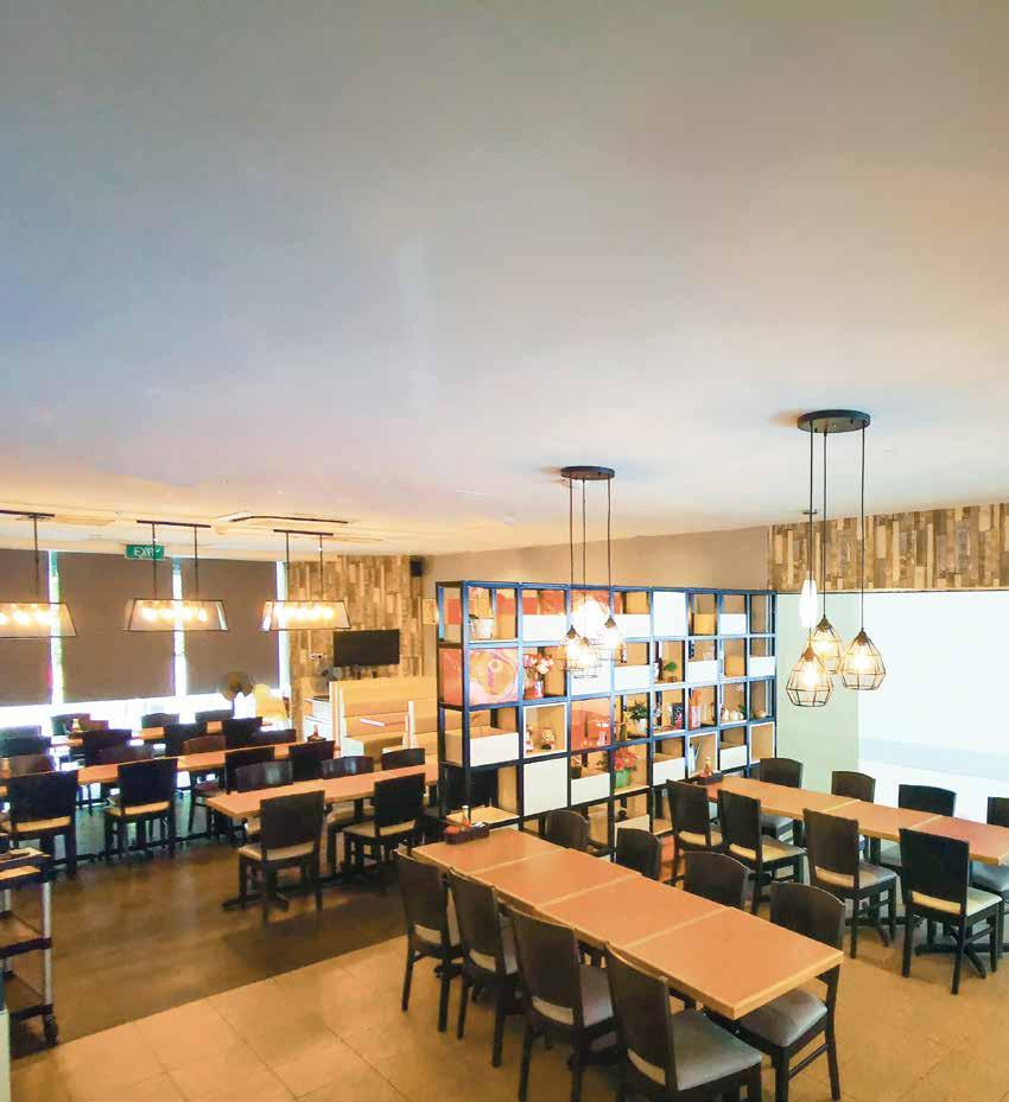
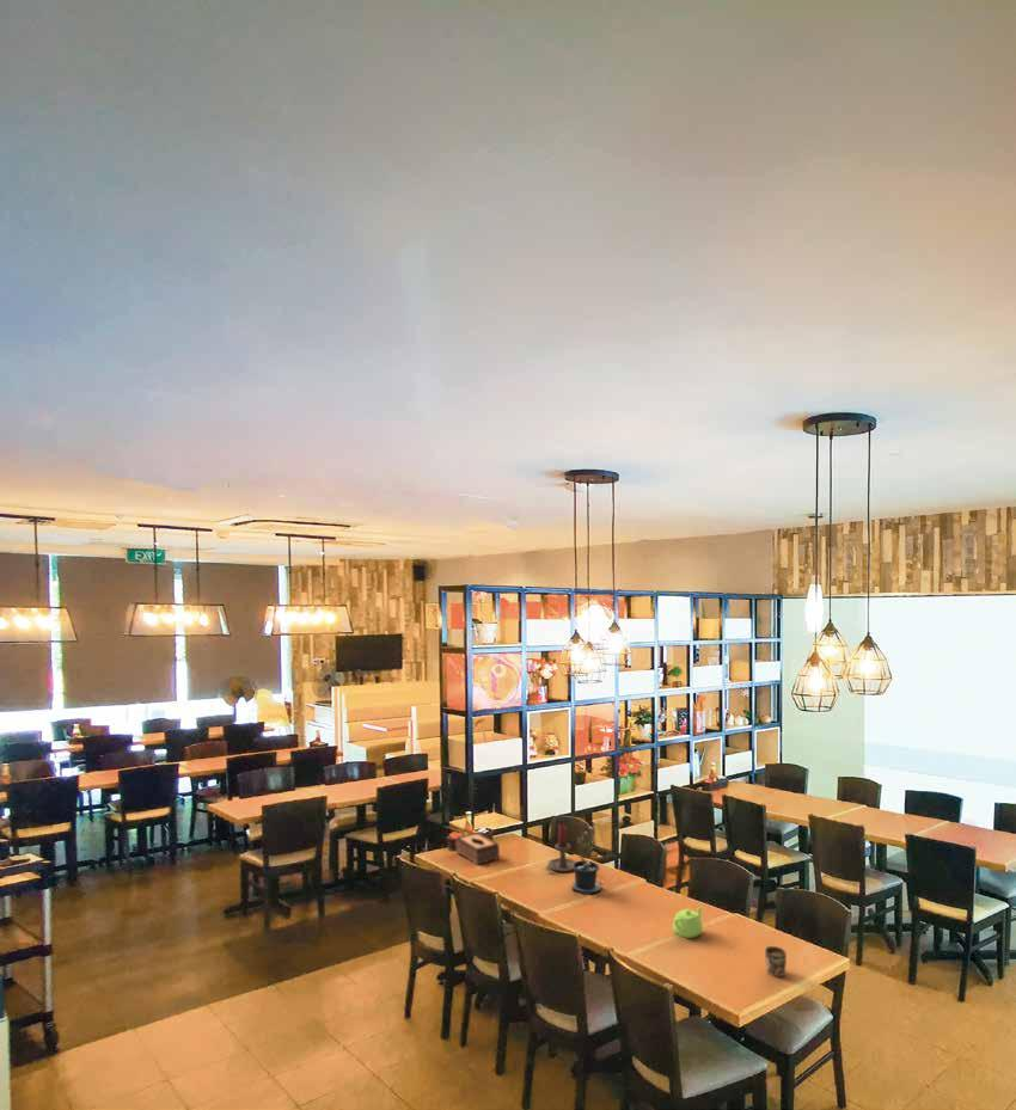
+ potted plant (587, 861)
+ mug (773, 959)
+ candle holder (559, 847)
+ tissue box (477, 847)
+ teapot (688, 920)
